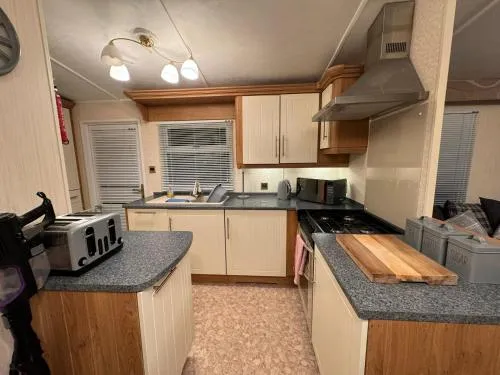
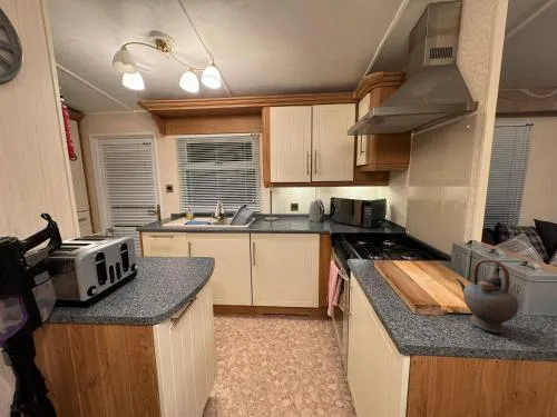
+ teapot (483, 290)
